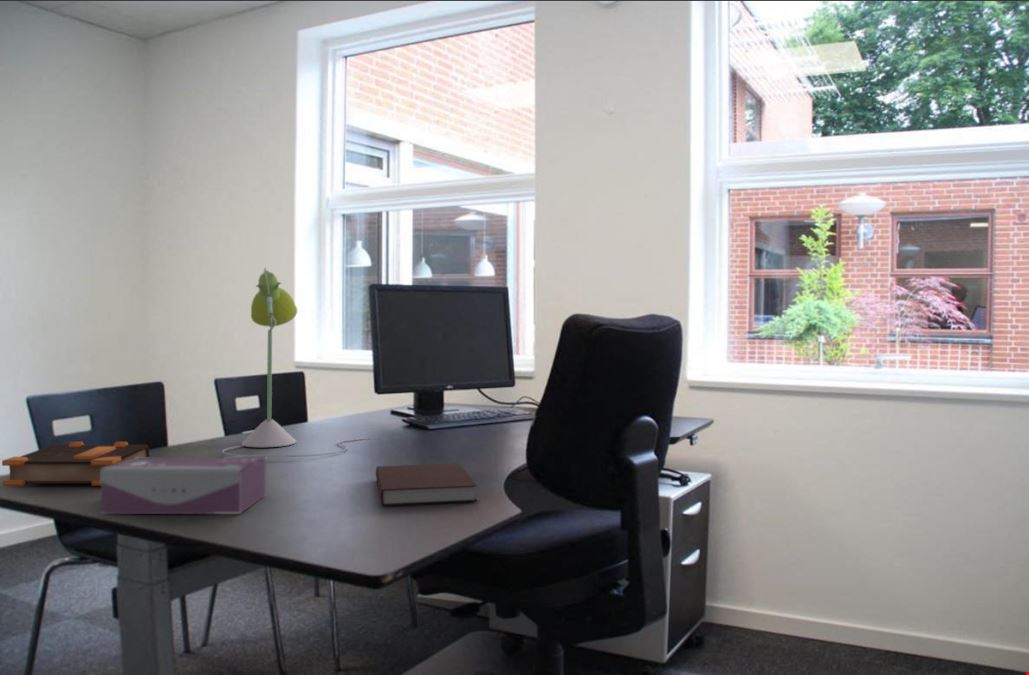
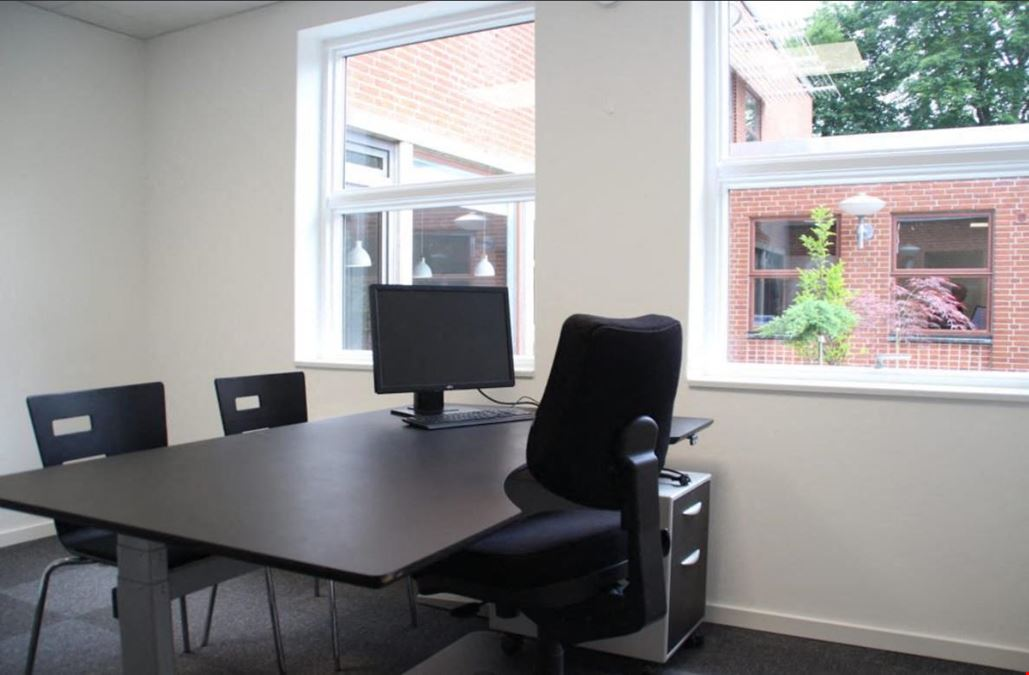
- bible (75, 462)
- desk lamp (271, 356)
- notebook (423, 482)
- tissue box (187, 483)
